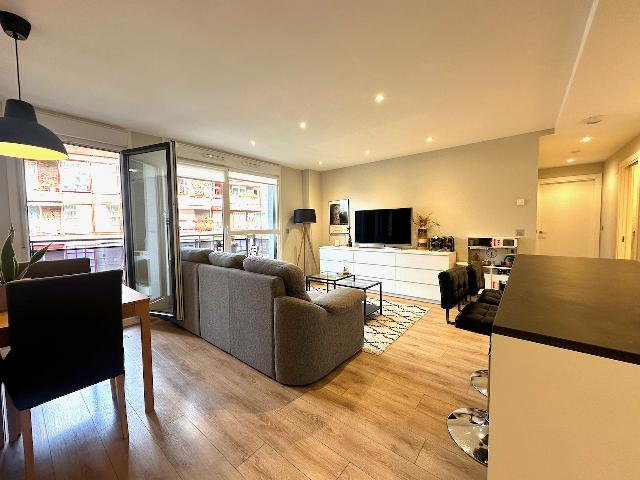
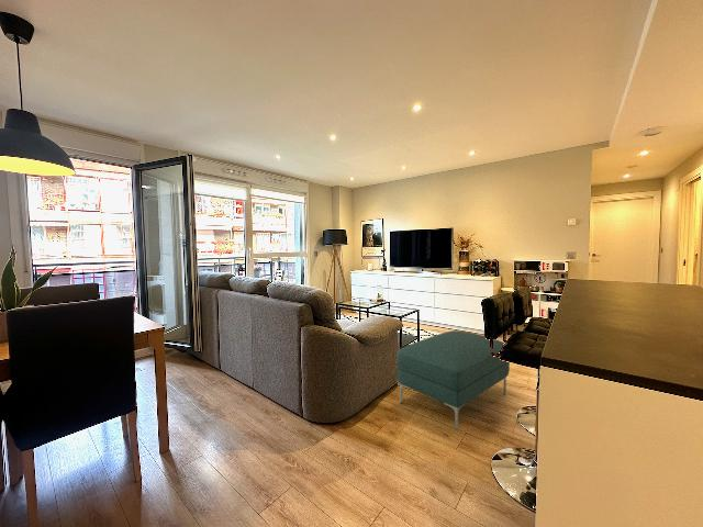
+ ottoman (454, 368)
